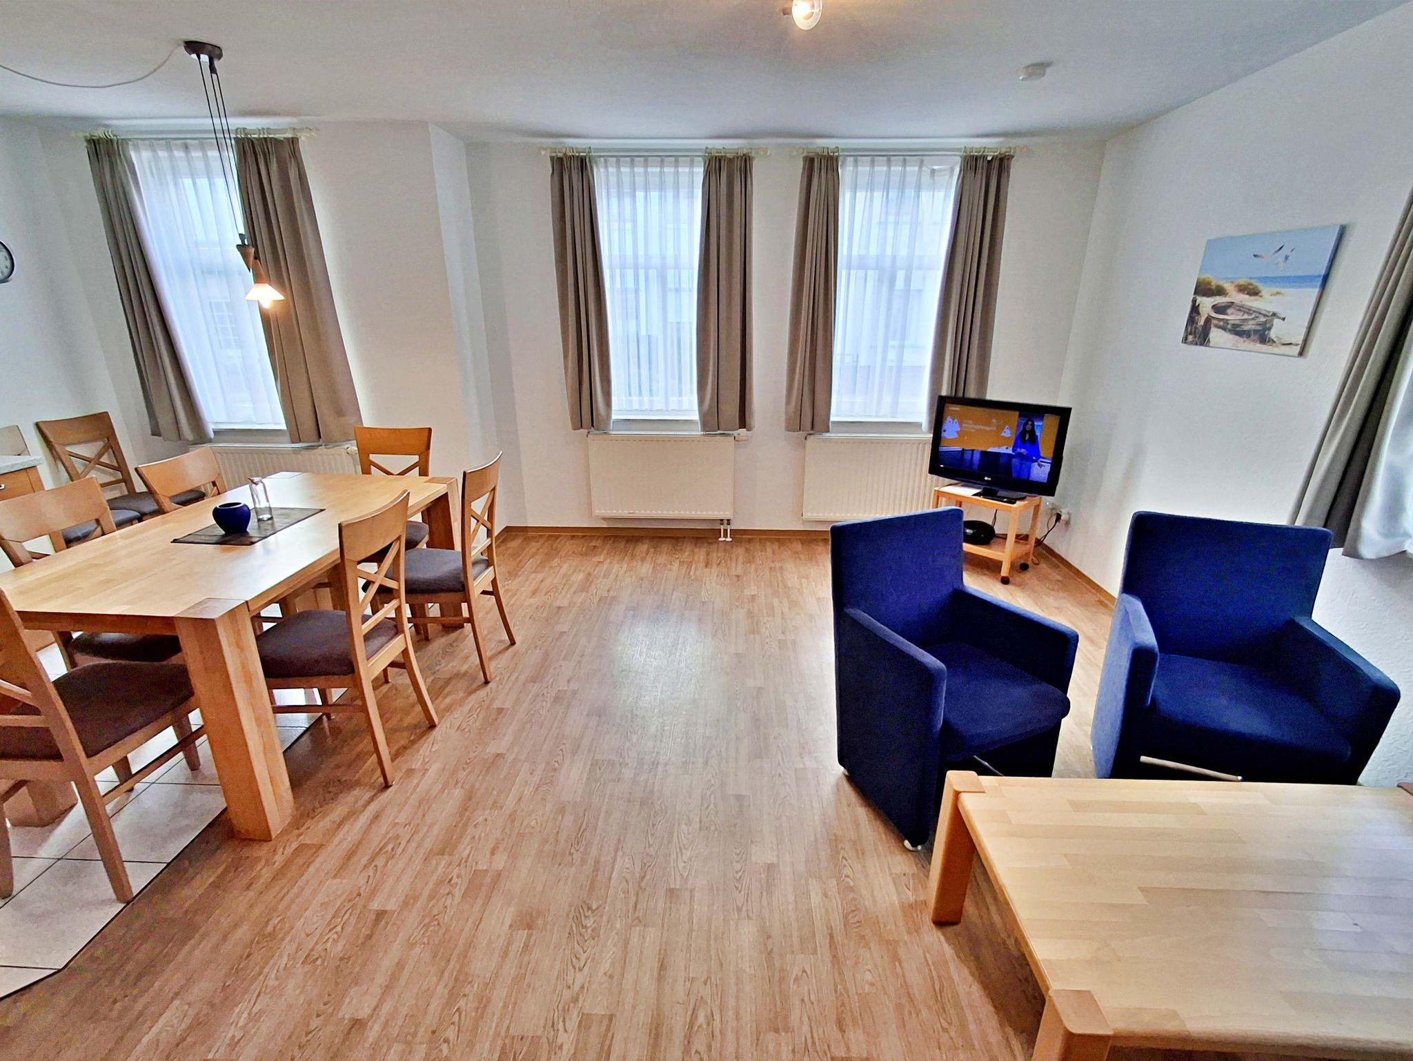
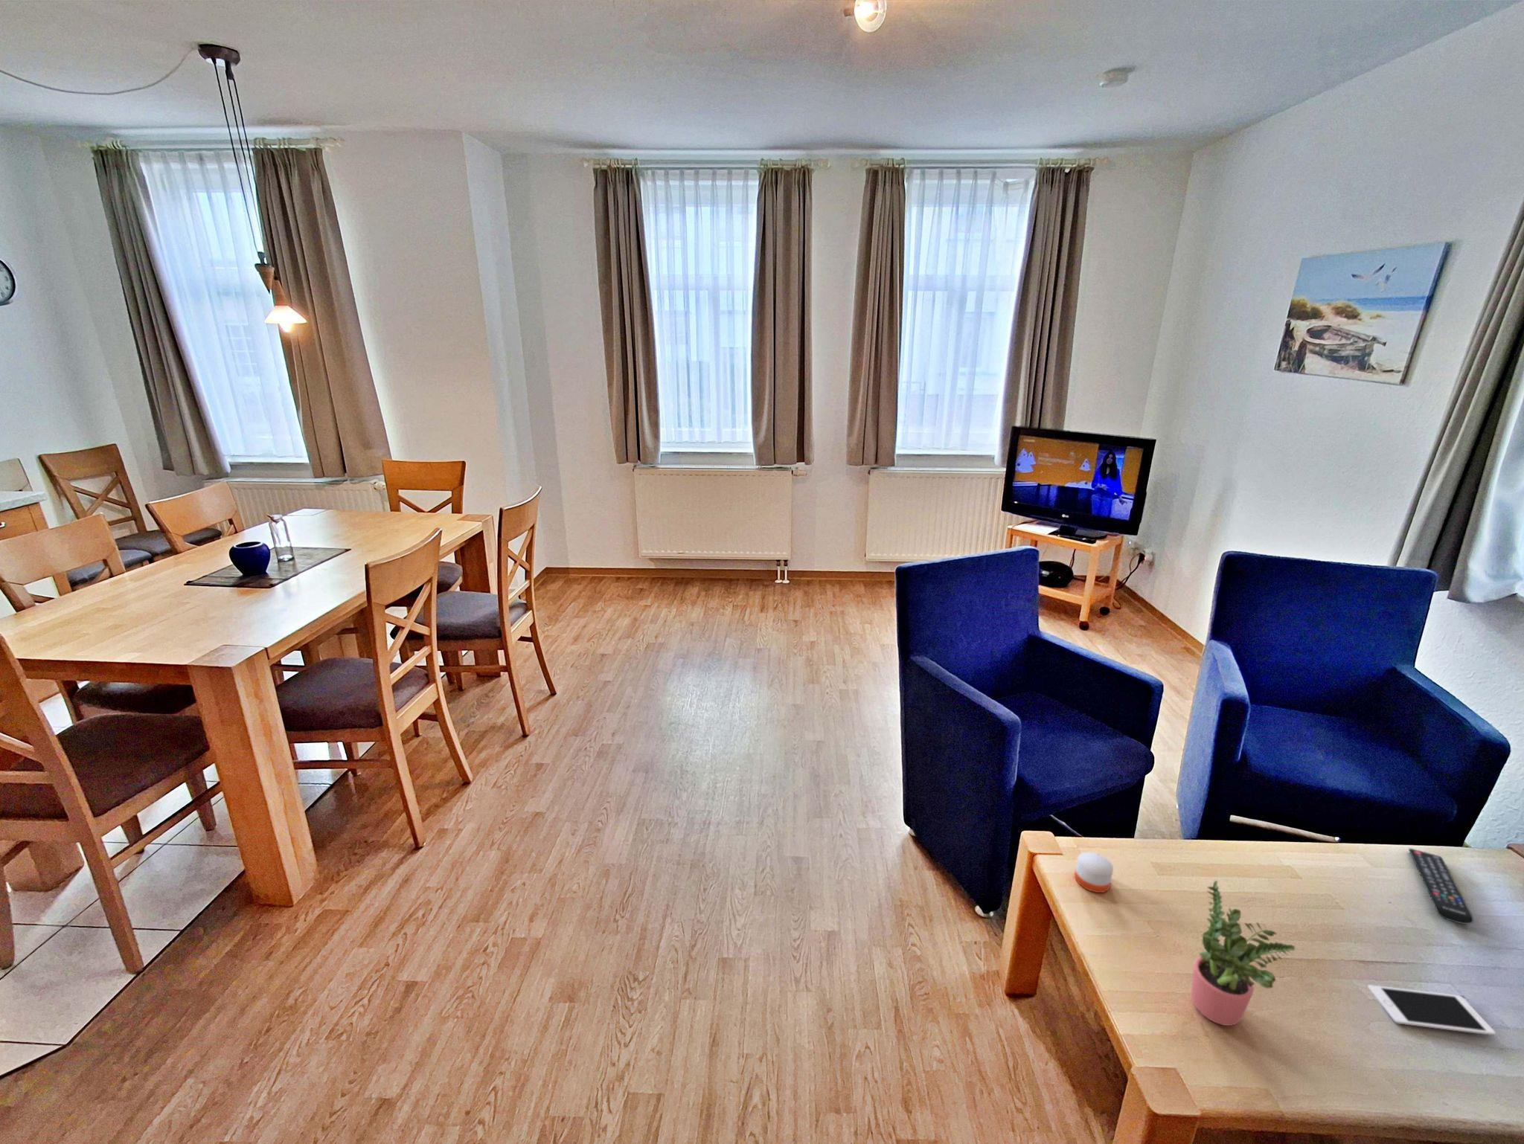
+ potted plant (1254, 961)
+ cell phone (1429, 1009)
+ remote control (1437, 883)
+ candle (1095, 862)
